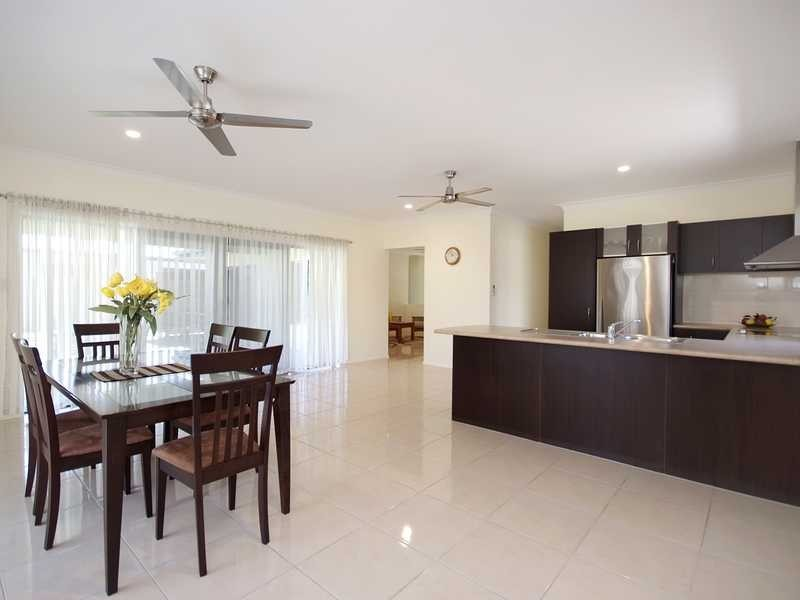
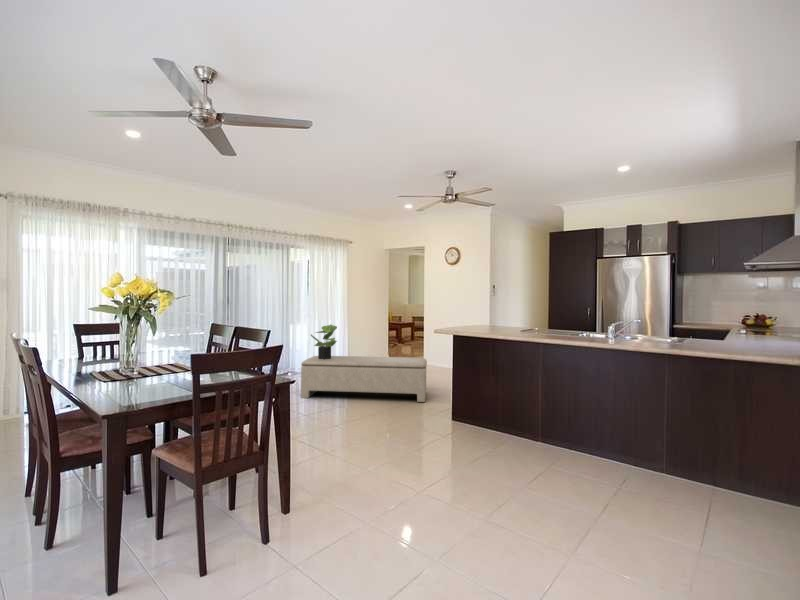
+ potted plant (327, 342)
+ bench (365, 377)
